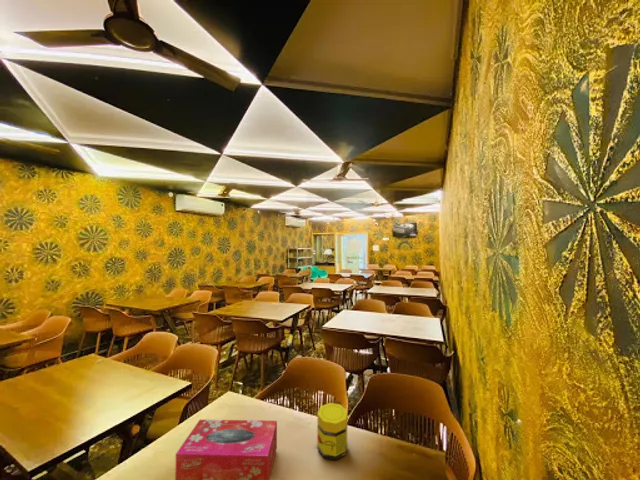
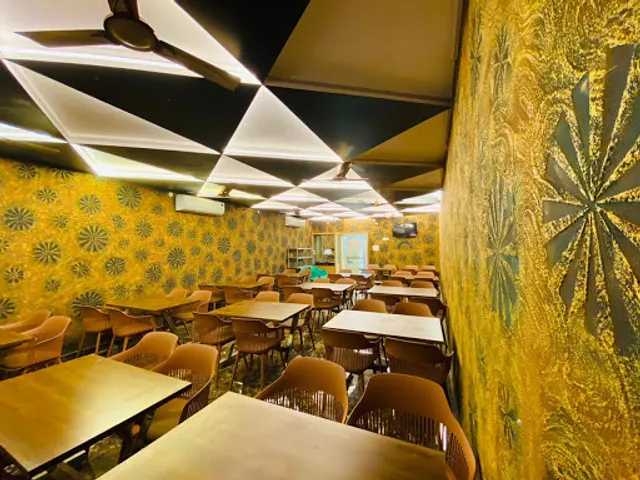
- tissue box (230, 450)
- jar (332, 430)
